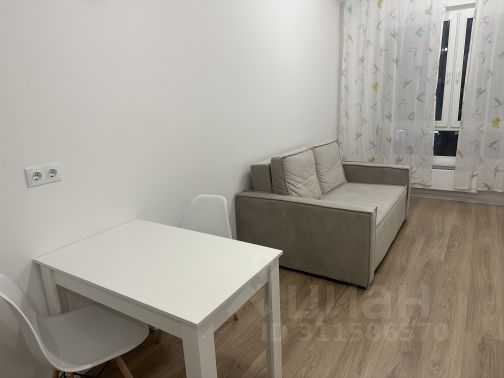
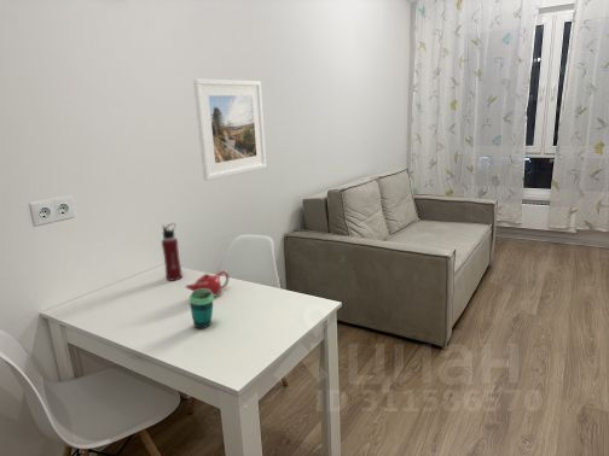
+ teapot (208, 285)
+ water bottle (170, 251)
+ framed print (233, 128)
+ cup (202, 309)
